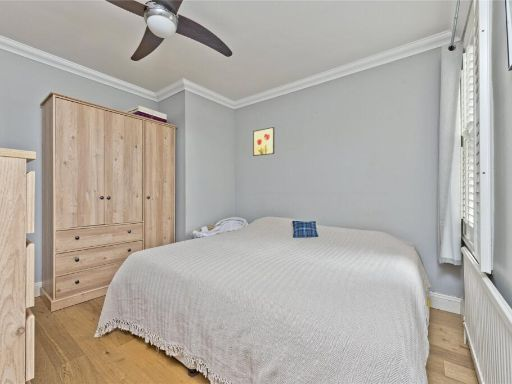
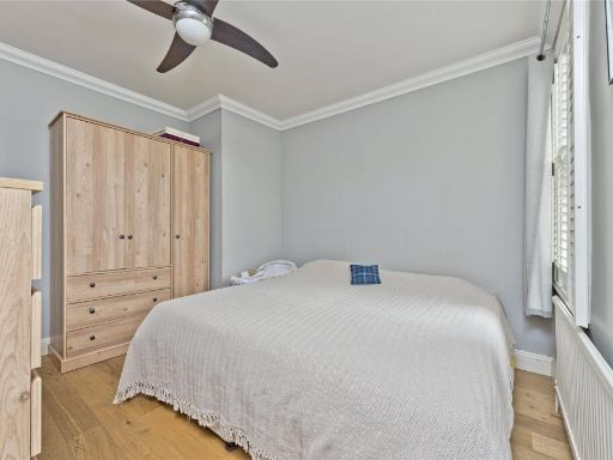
- wall art (263, 142)
